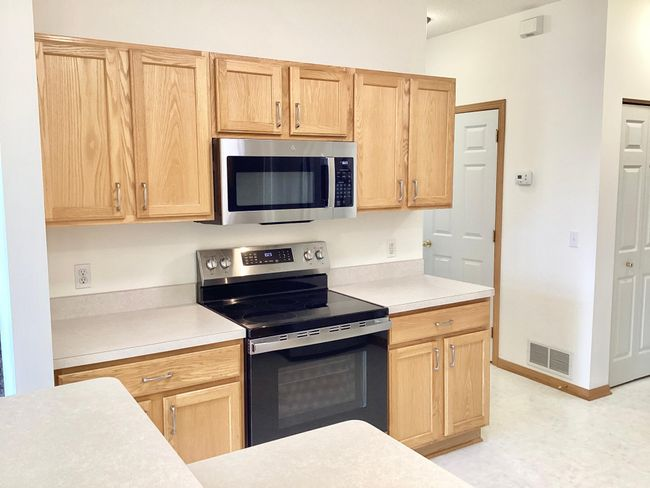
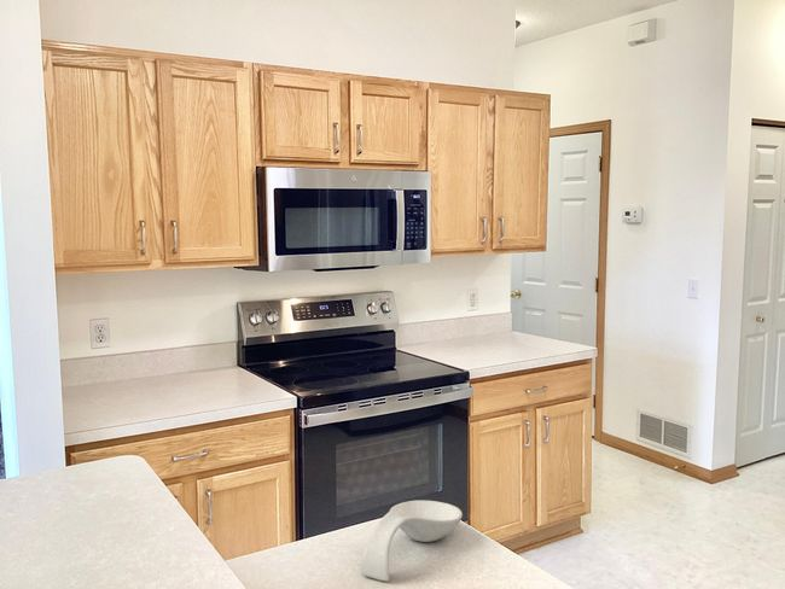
+ spoon rest (411, 526)
